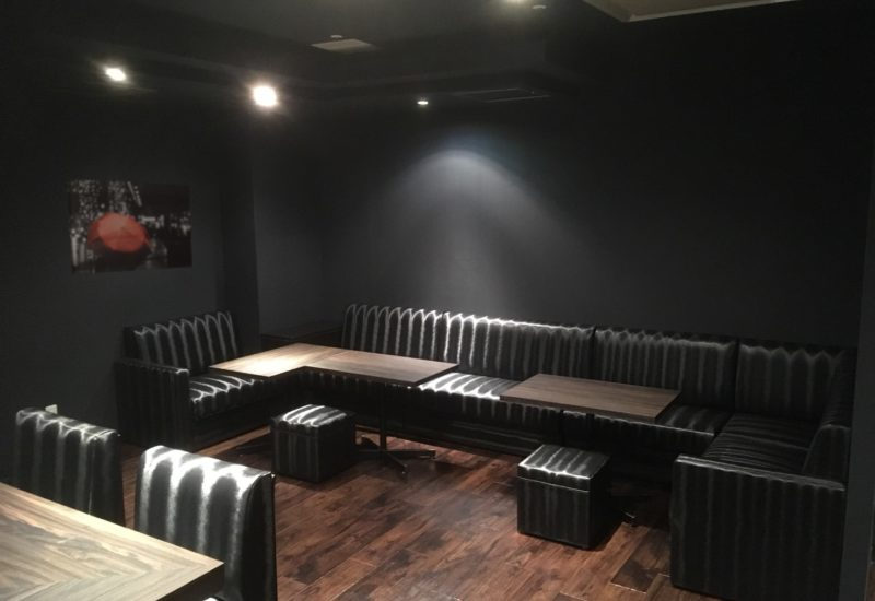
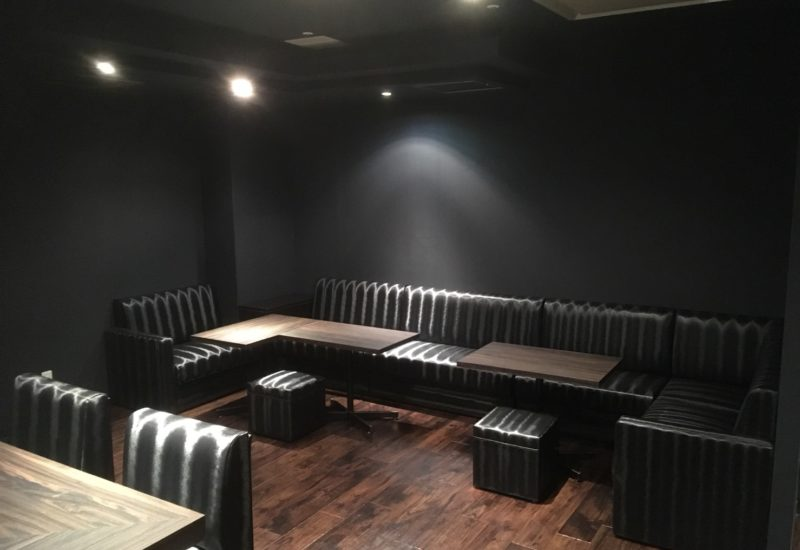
- wall art (135, 226)
